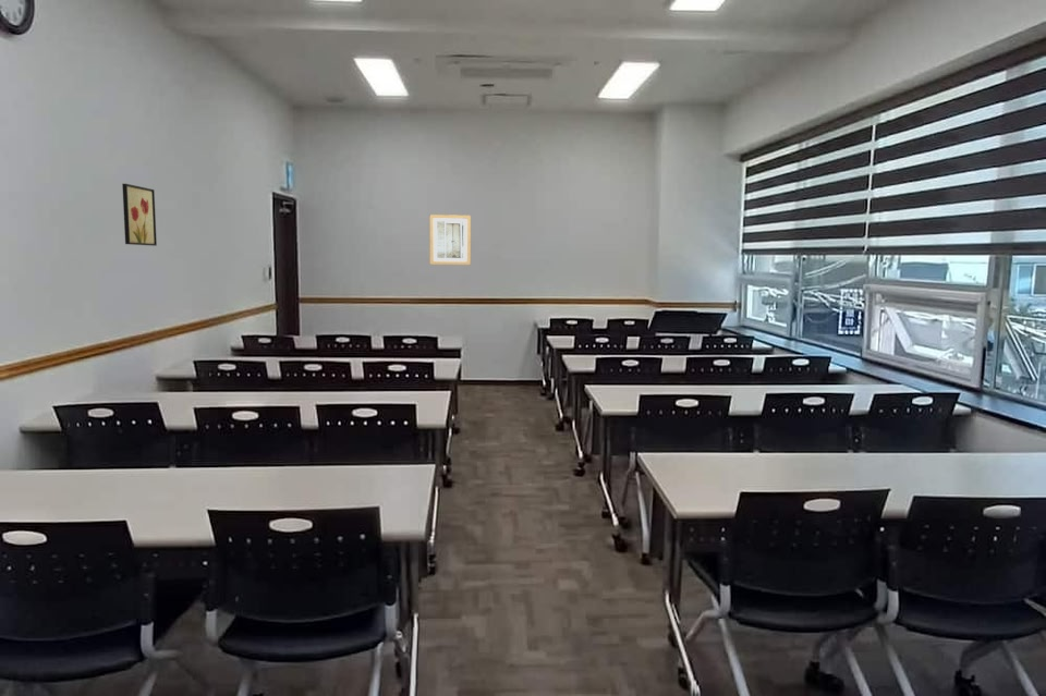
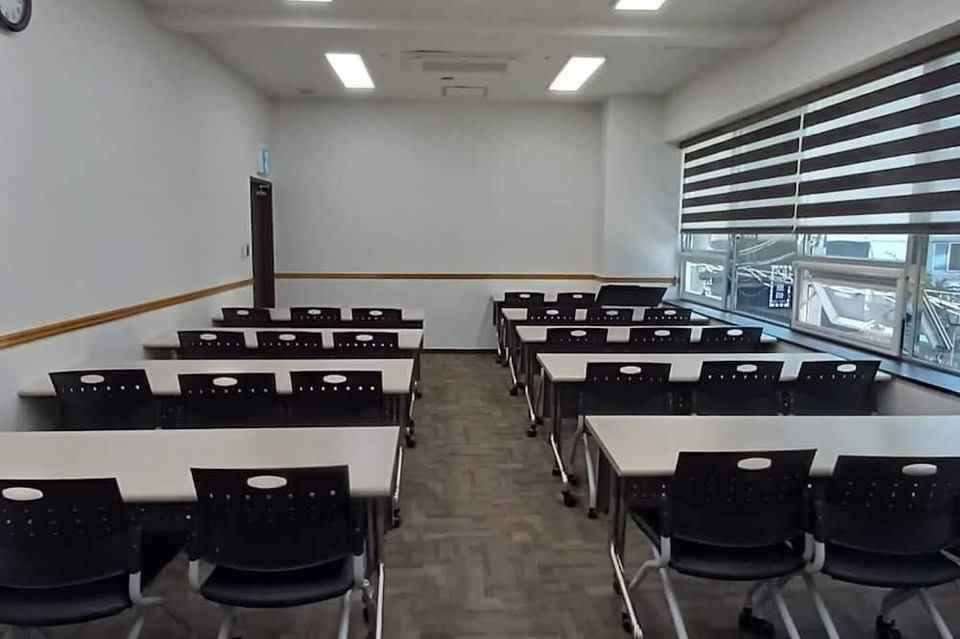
- wall art (138, 216)
- wall art (450, 240)
